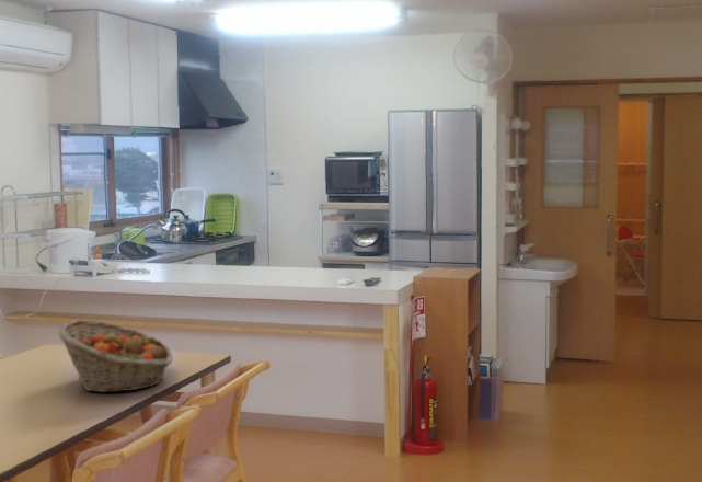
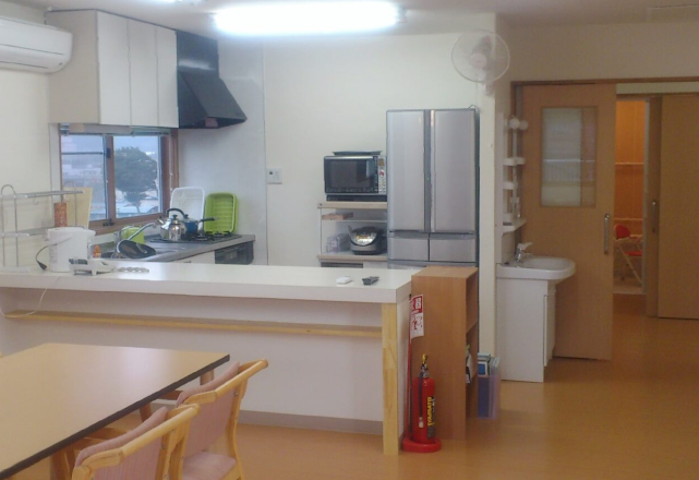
- fruit basket (116, 352)
